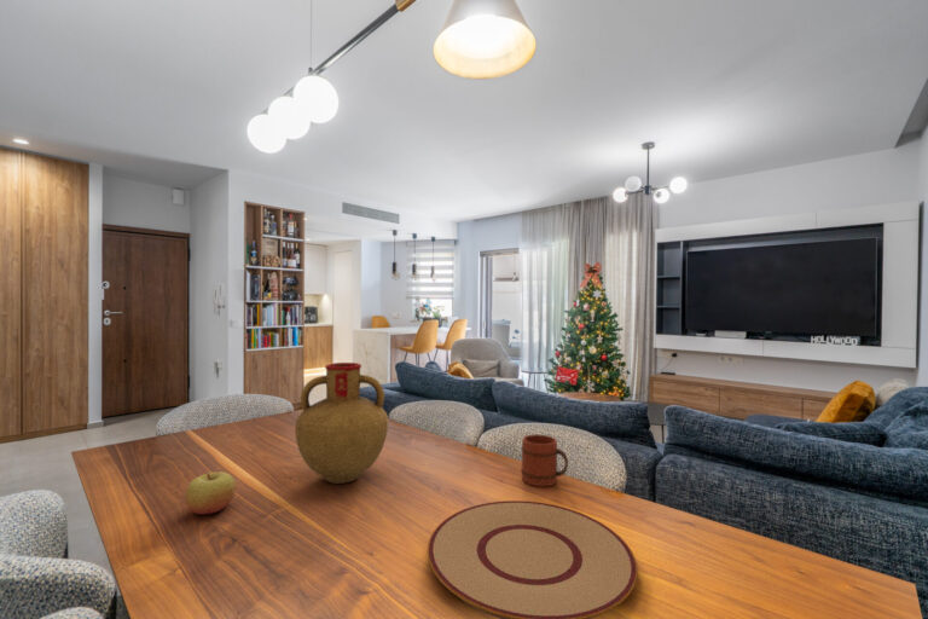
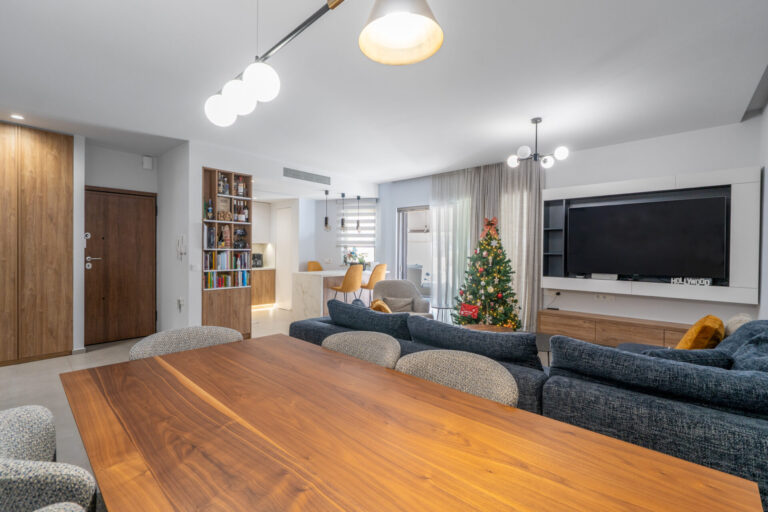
- plate (528, 551)
- mug (544, 459)
- vase (342, 421)
- apple (210, 491)
